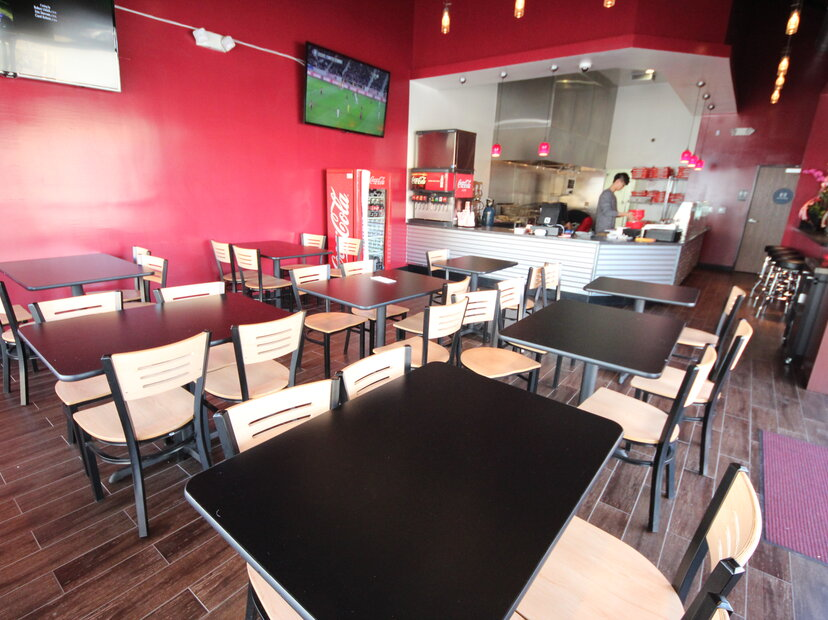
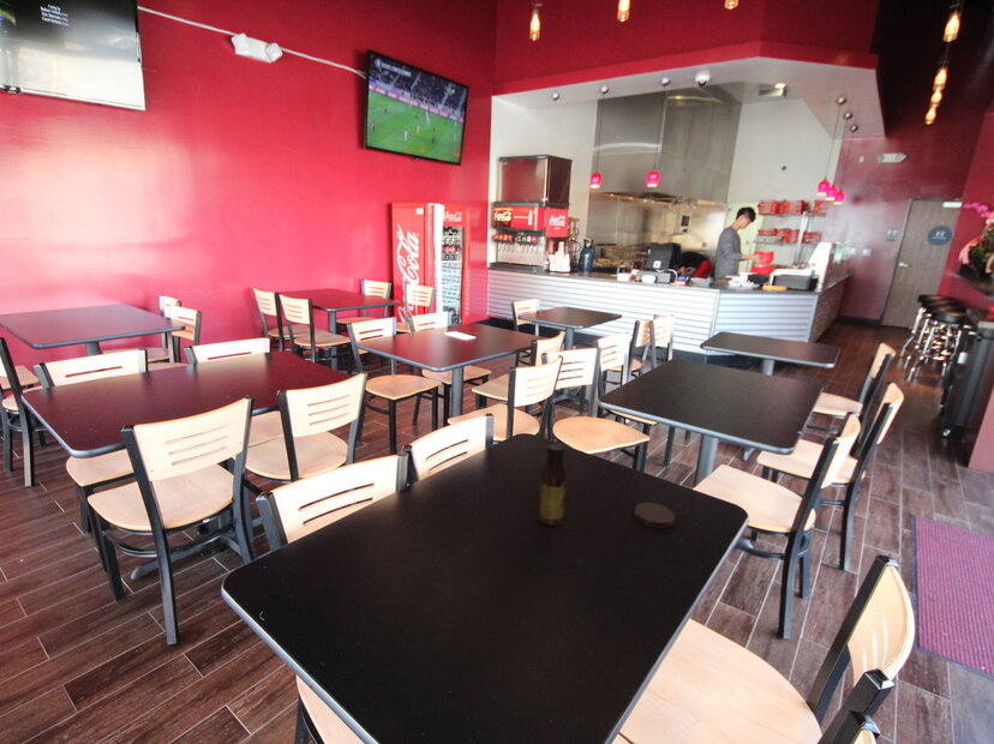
+ coaster (653, 514)
+ sauce bottle (553, 484)
